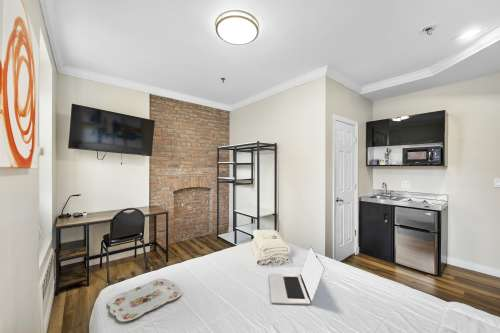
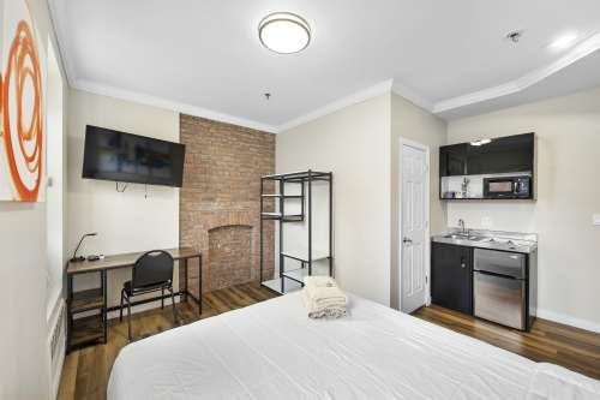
- serving tray (146, 297)
- laptop (293, 274)
